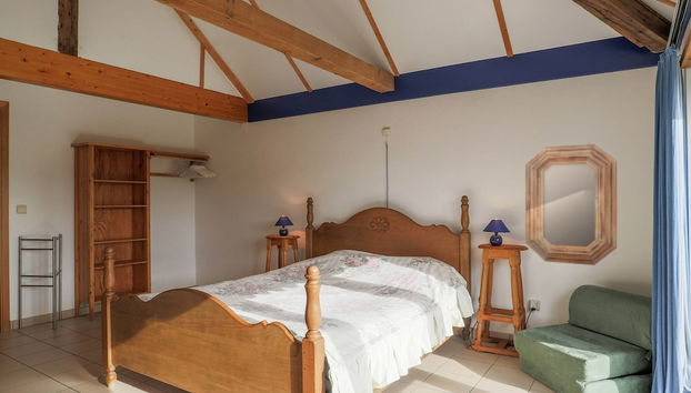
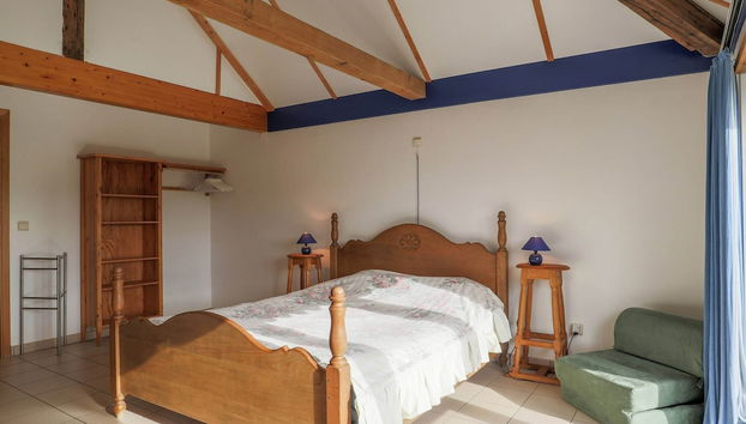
- home mirror (569, 204)
